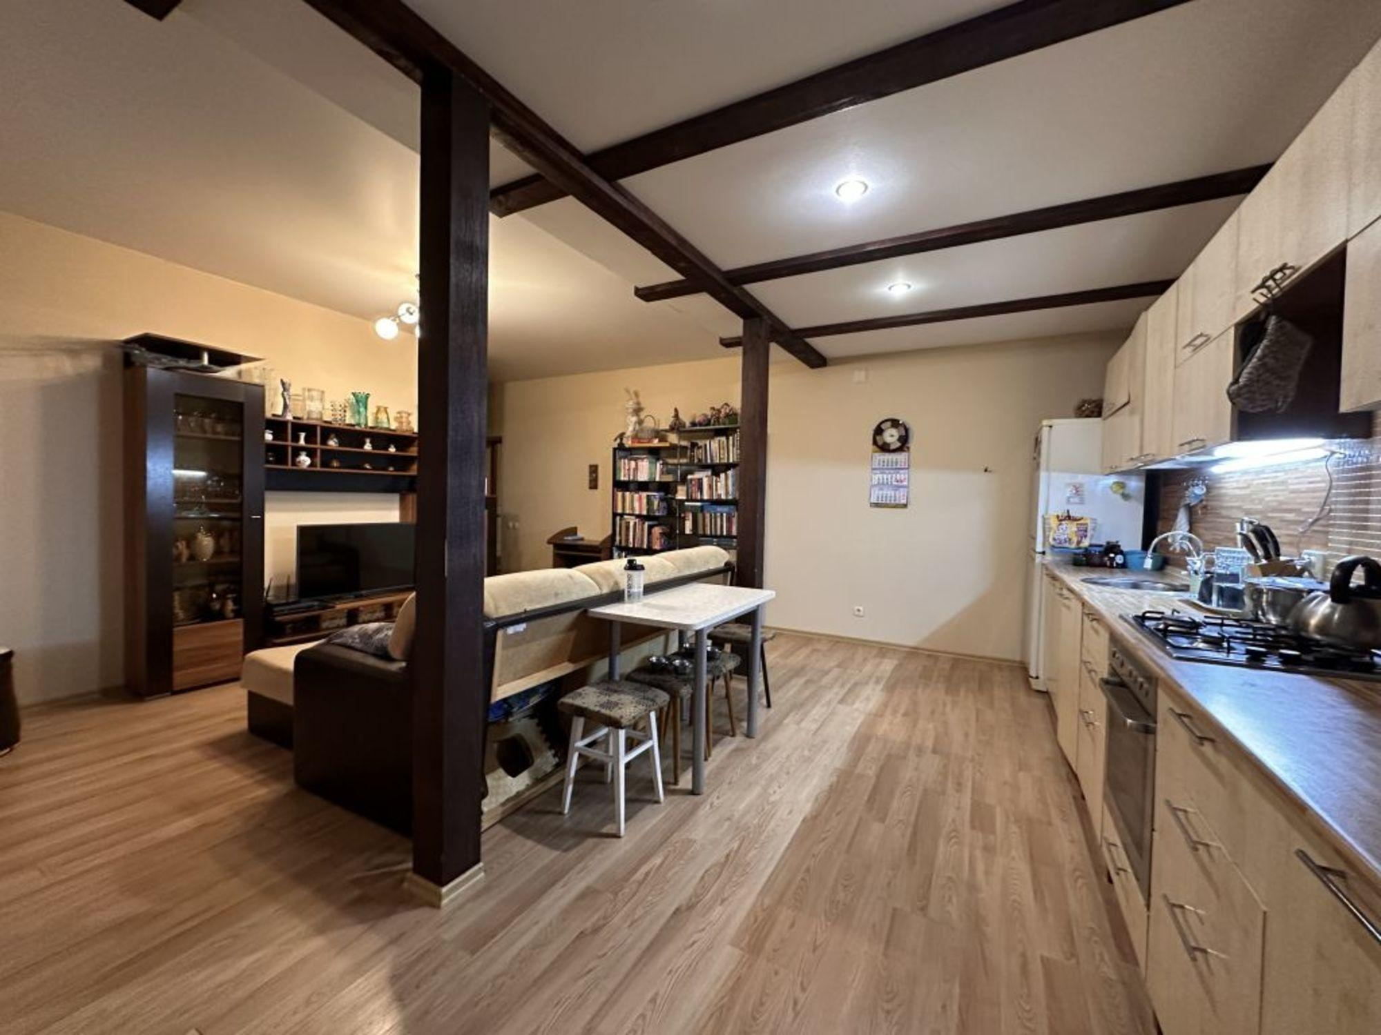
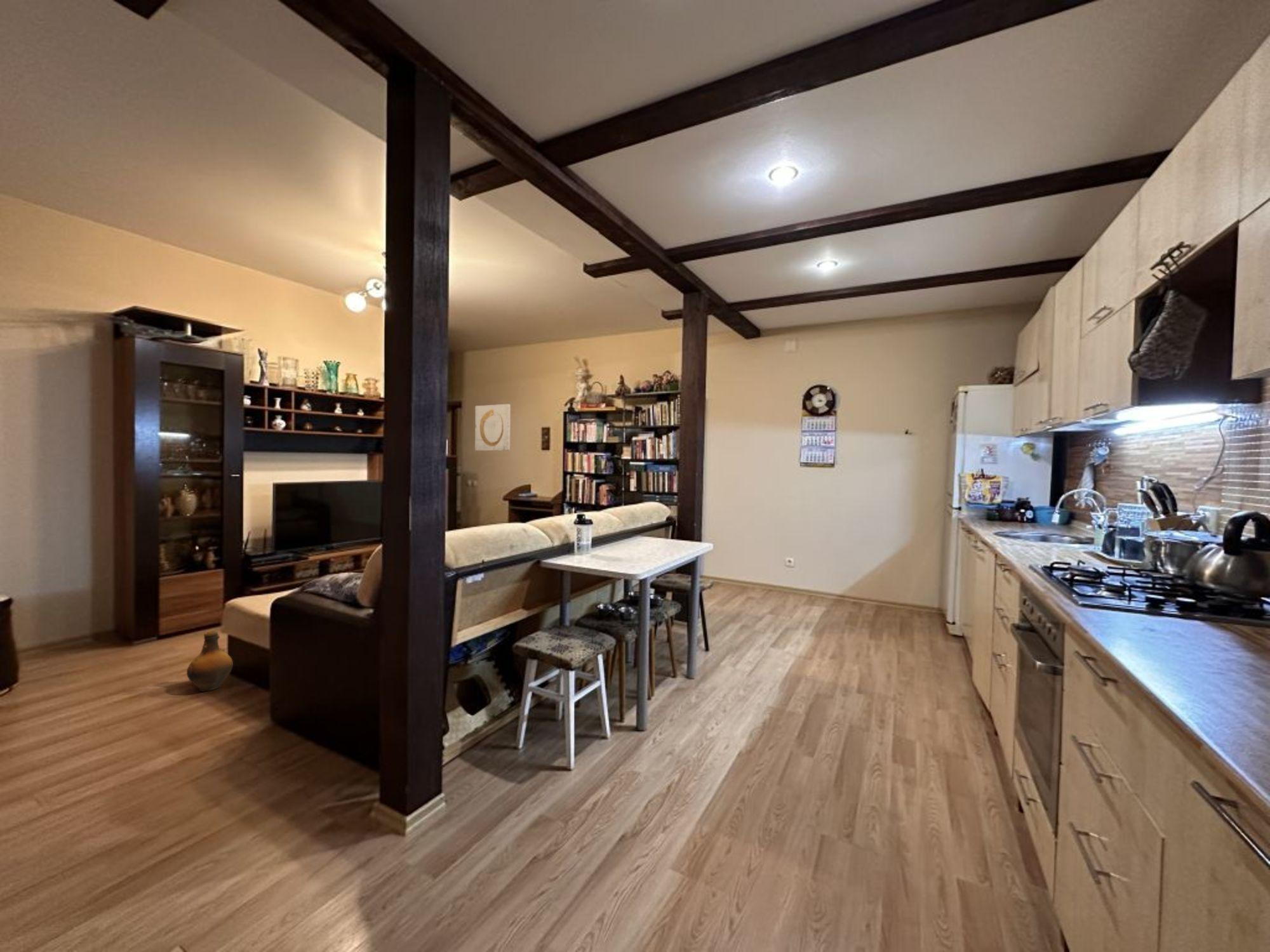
+ ceramic jug (210, 659)
+ wall art (492, 428)
